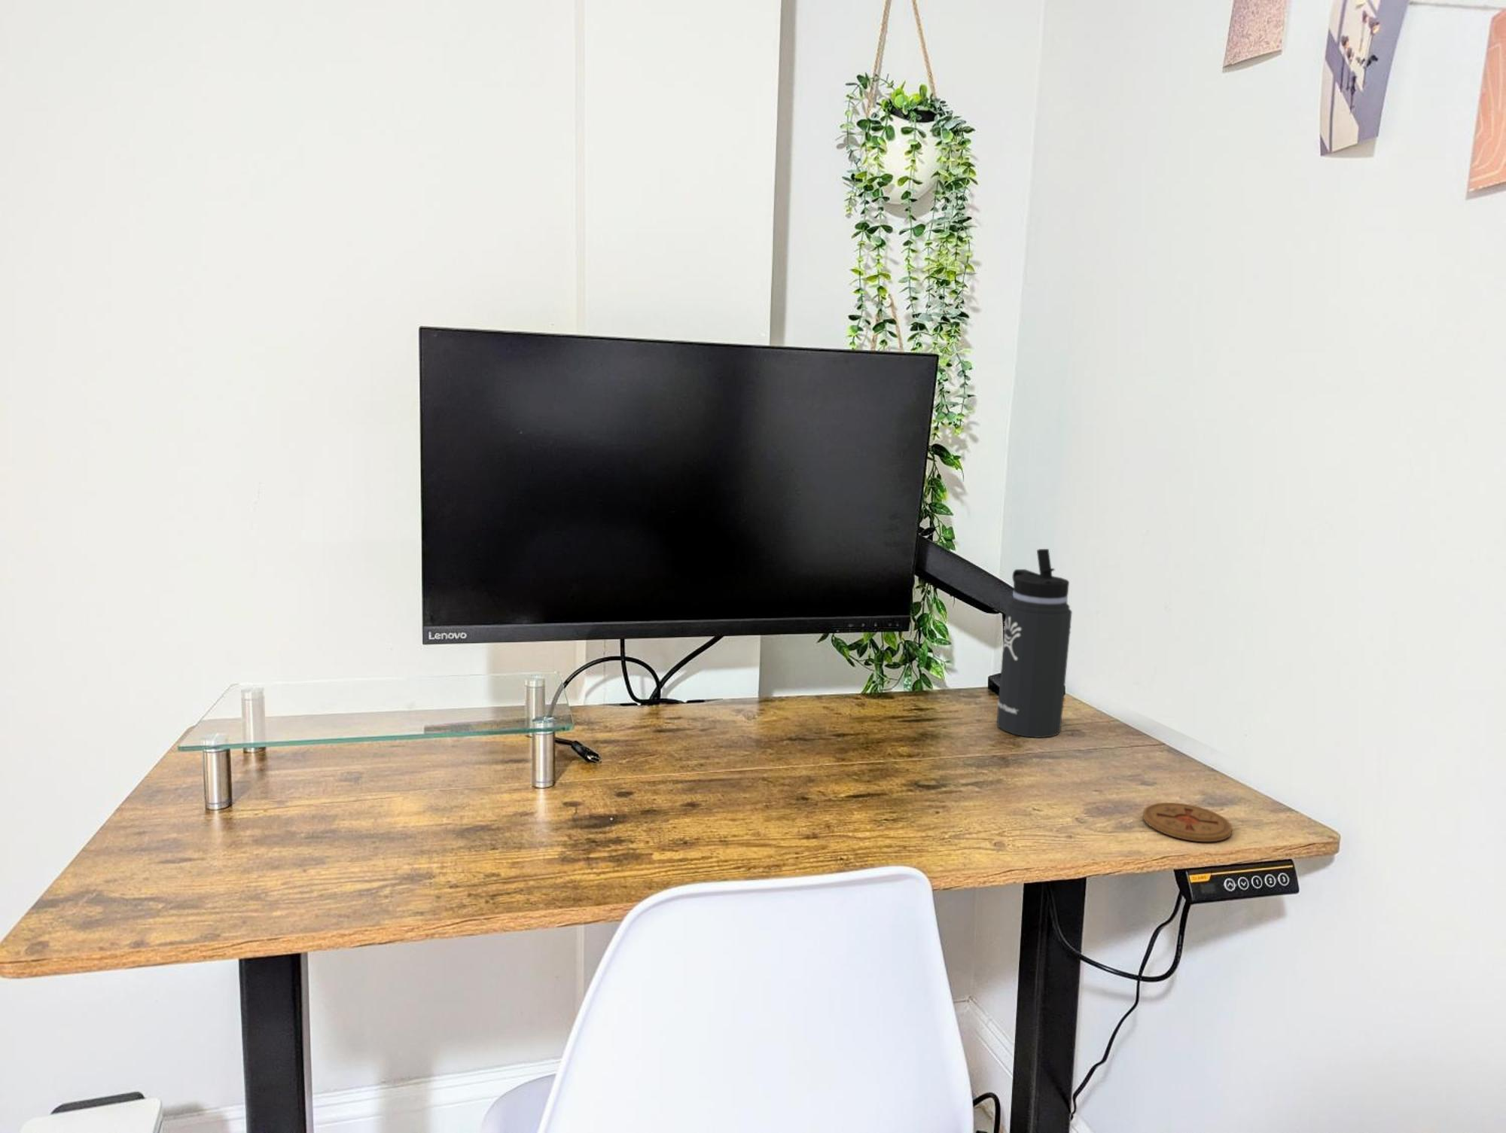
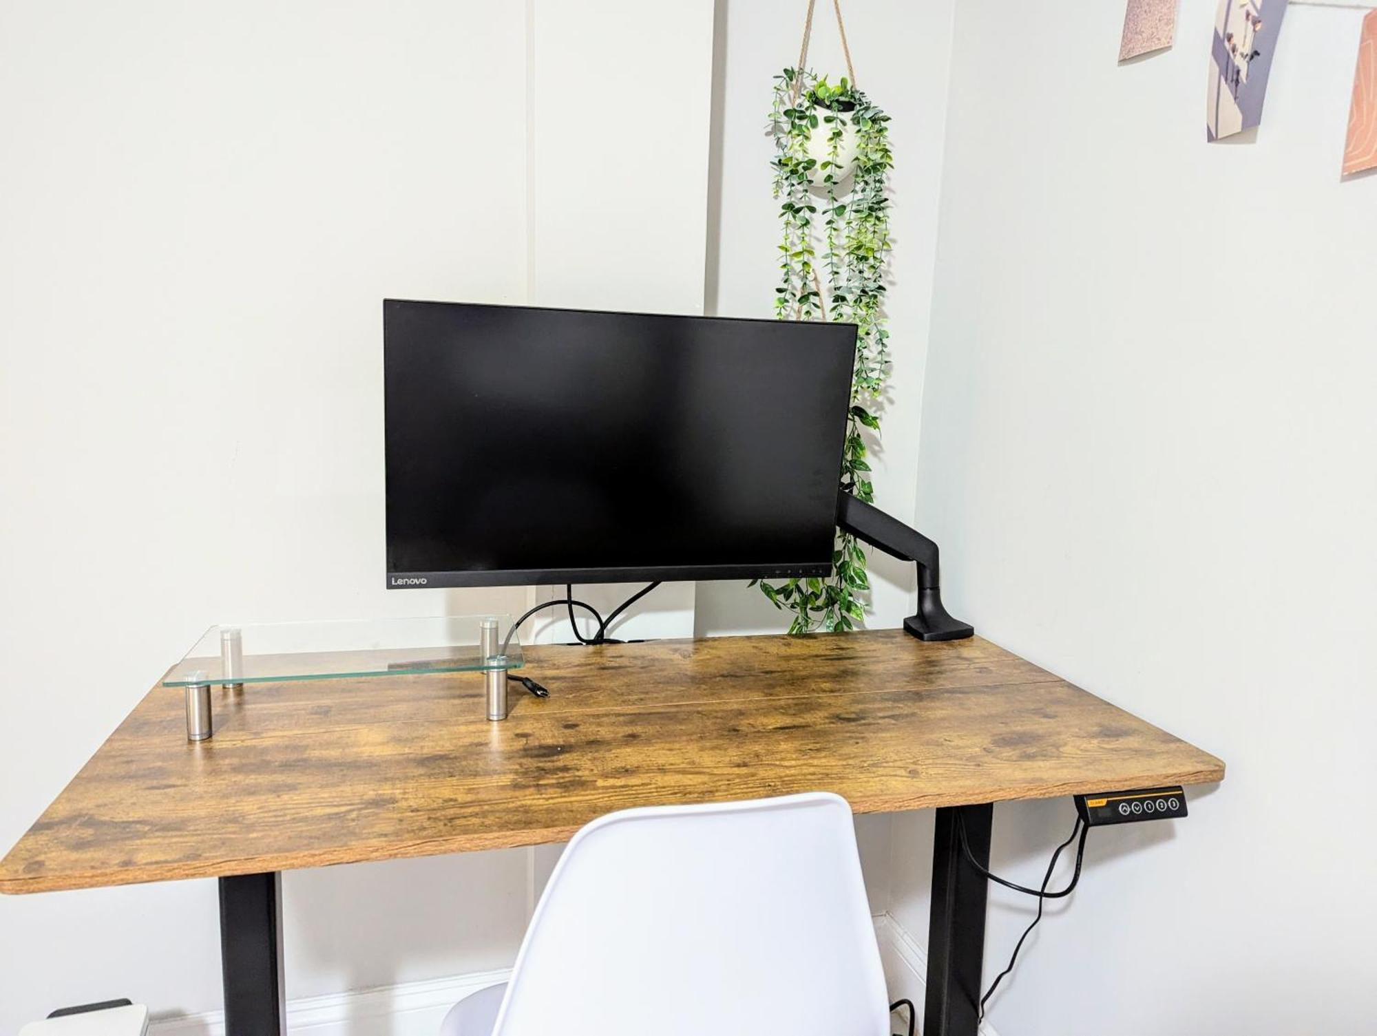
- thermos bottle (1032, 638)
- coaster (1187, 821)
